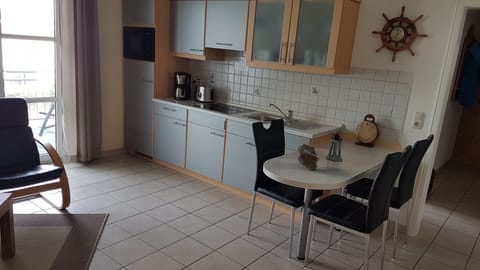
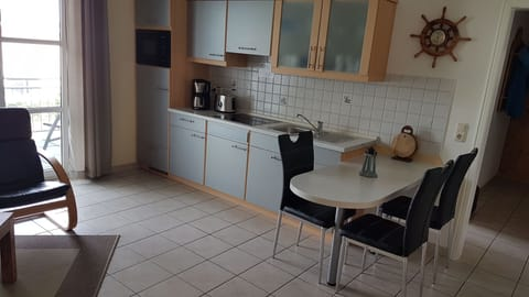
- coral (309, 155)
